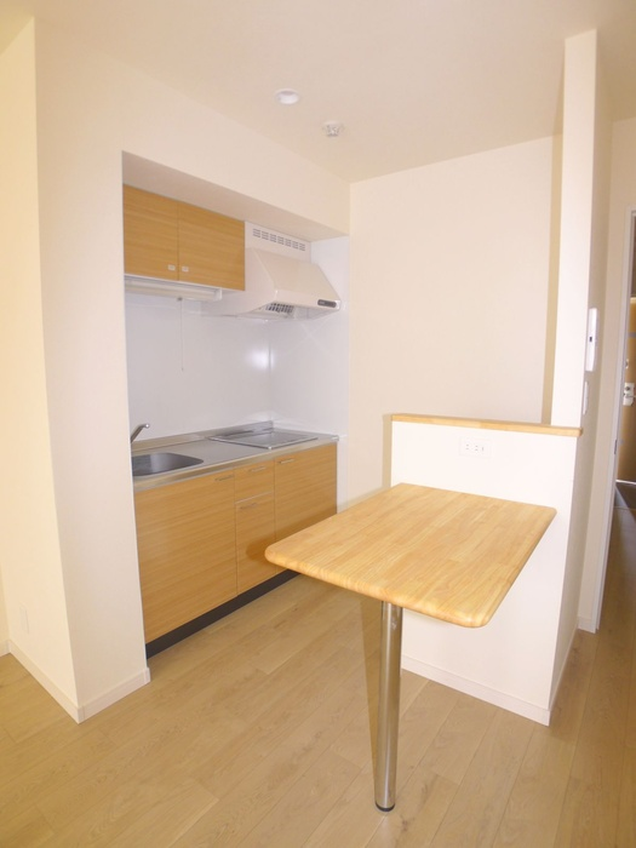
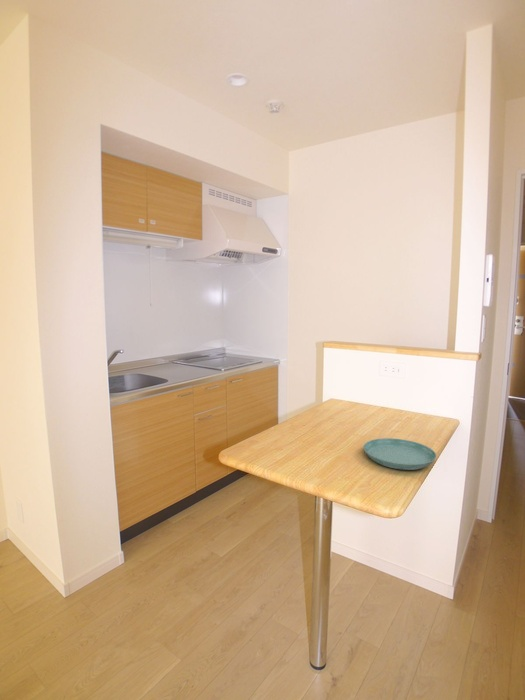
+ saucer (398, 454)
